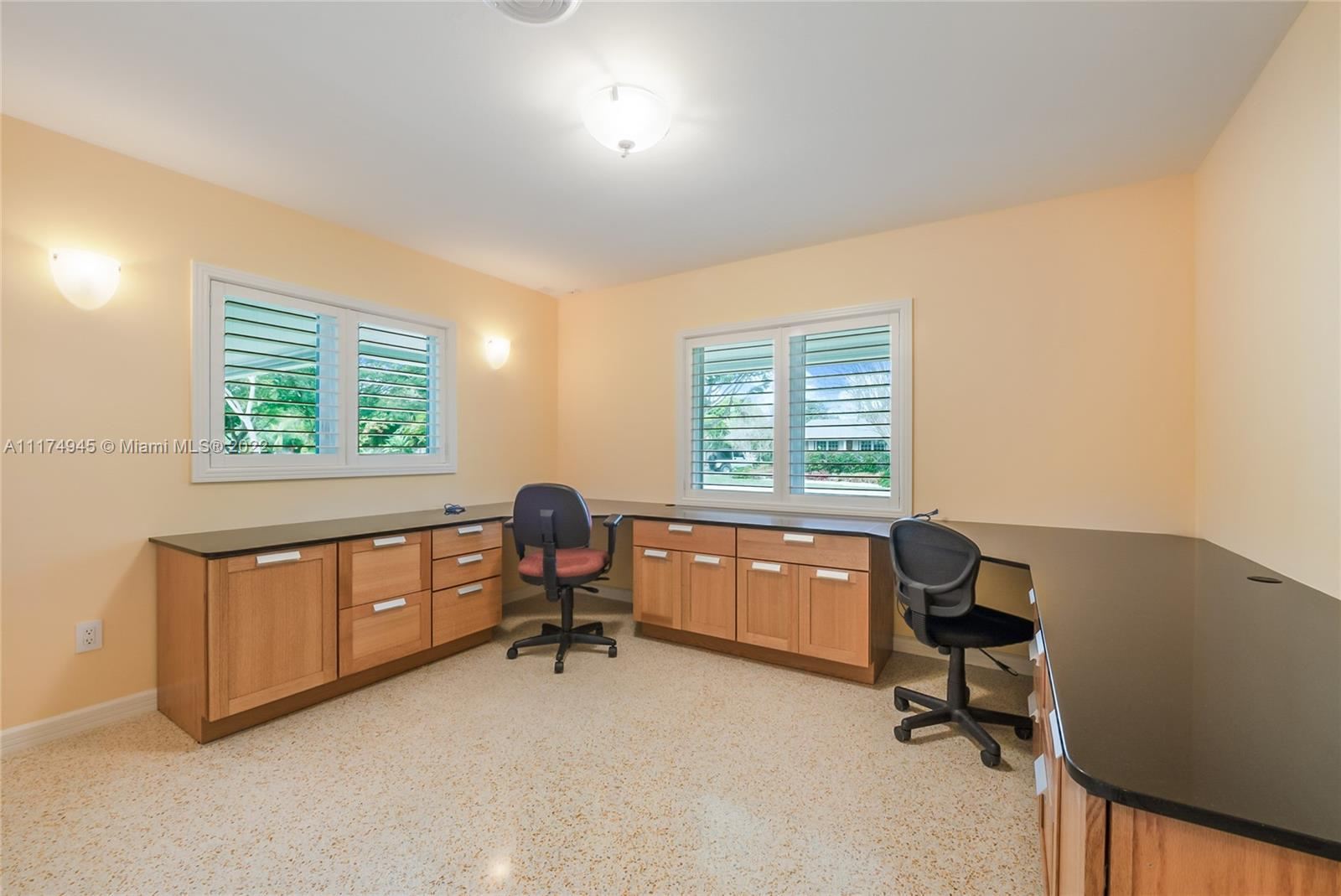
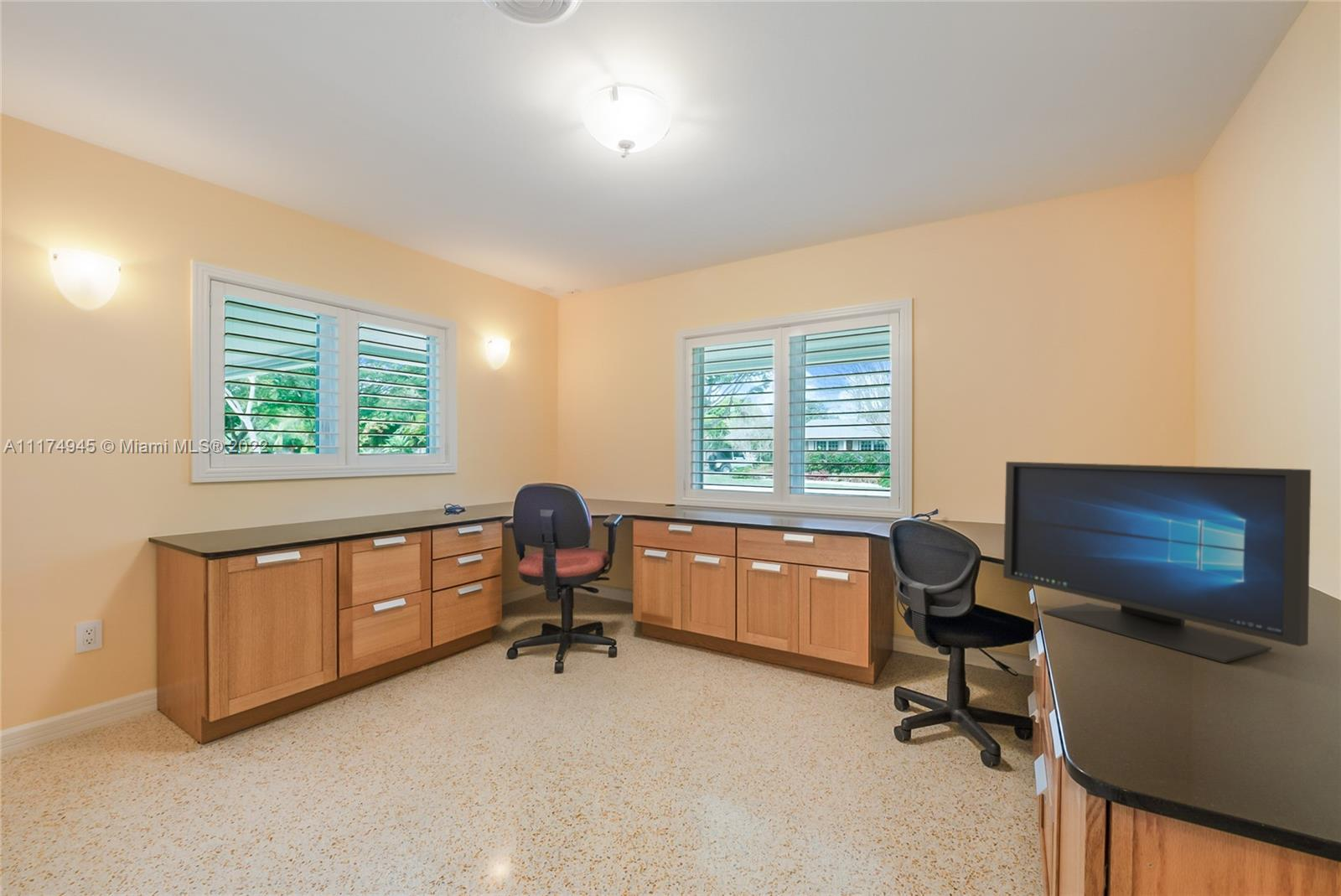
+ monitor (1145, 546)
